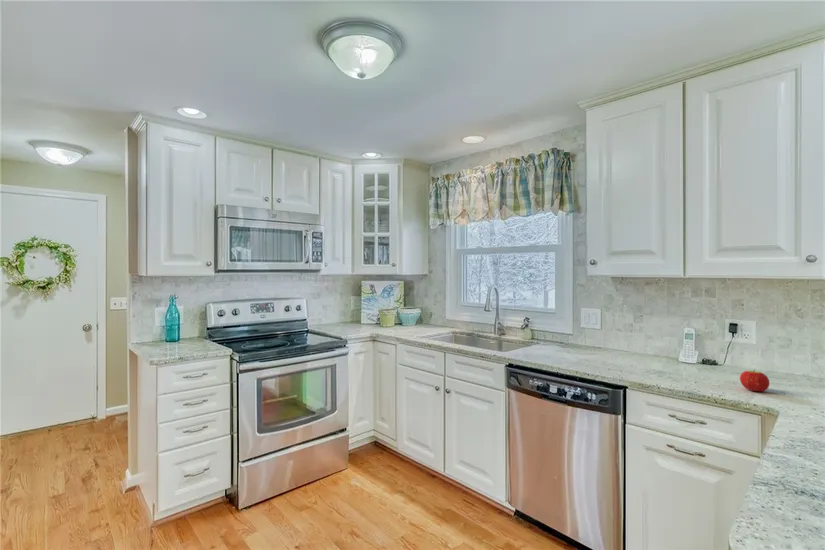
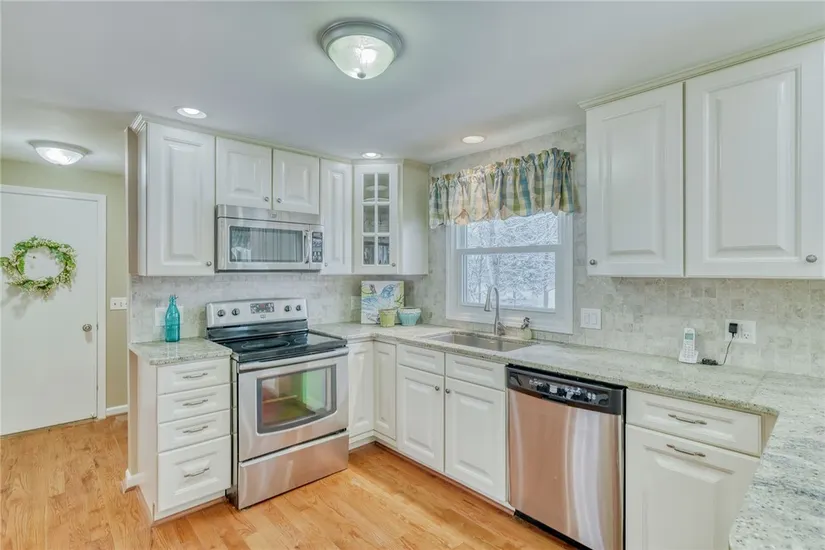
- fruit (754, 379)
